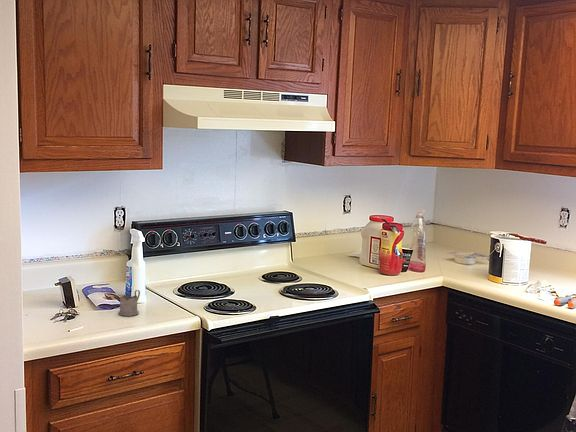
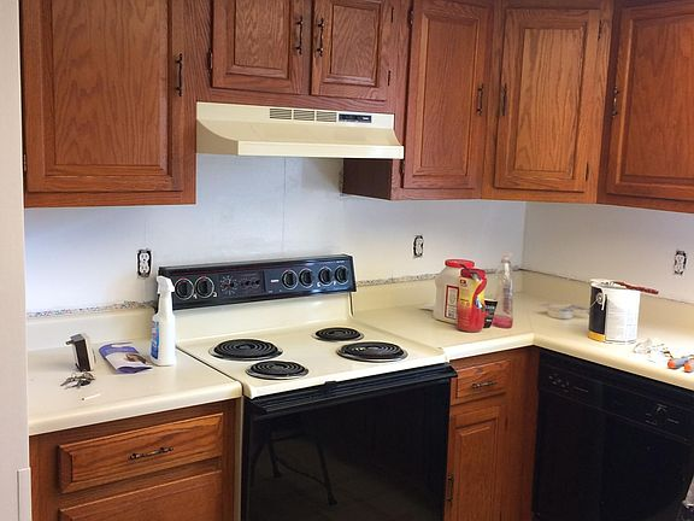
- tea glass holder (130, 299)
